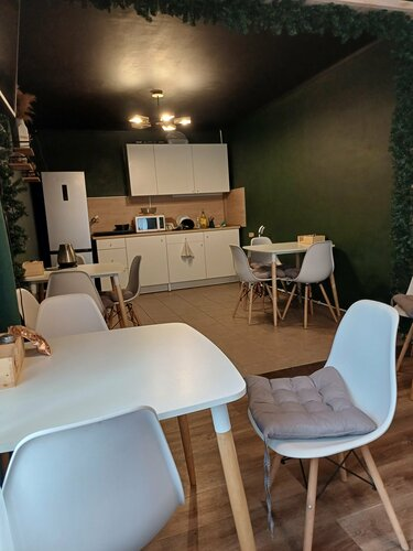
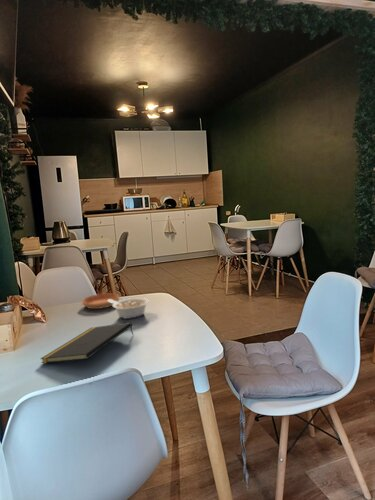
+ legume (129, 307)
+ saucer (101, 301)
+ notepad (89, 341)
